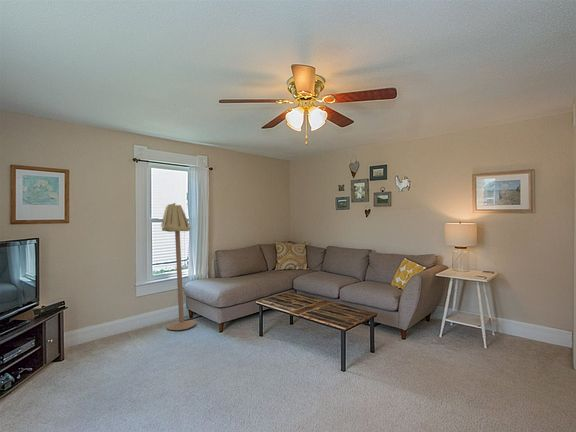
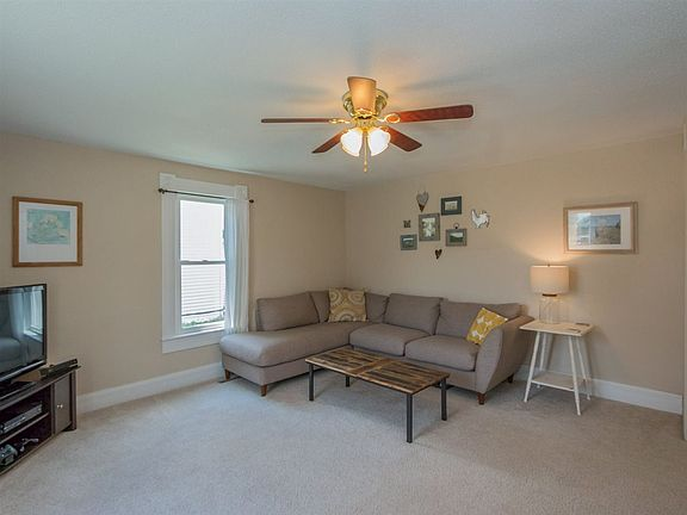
- floor lamp (177, 263)
